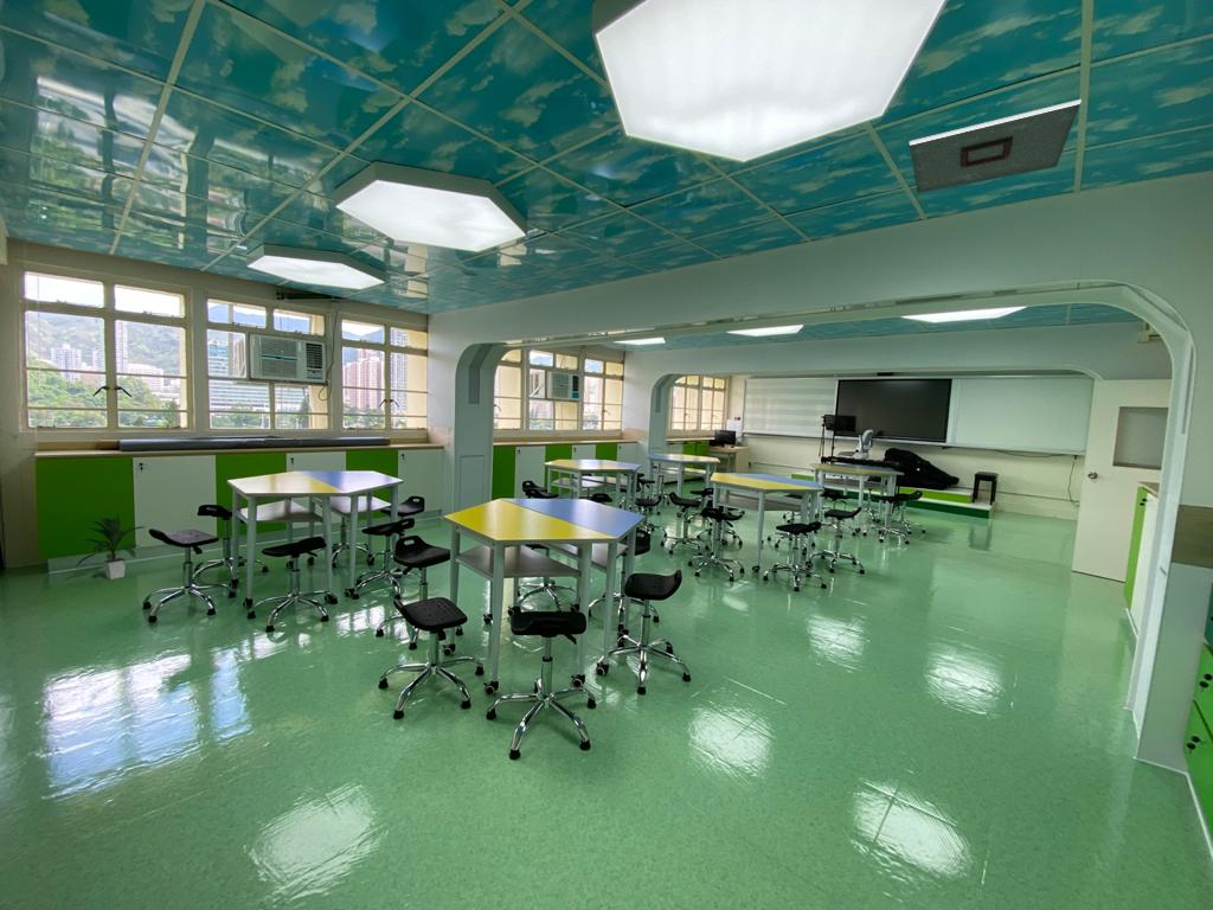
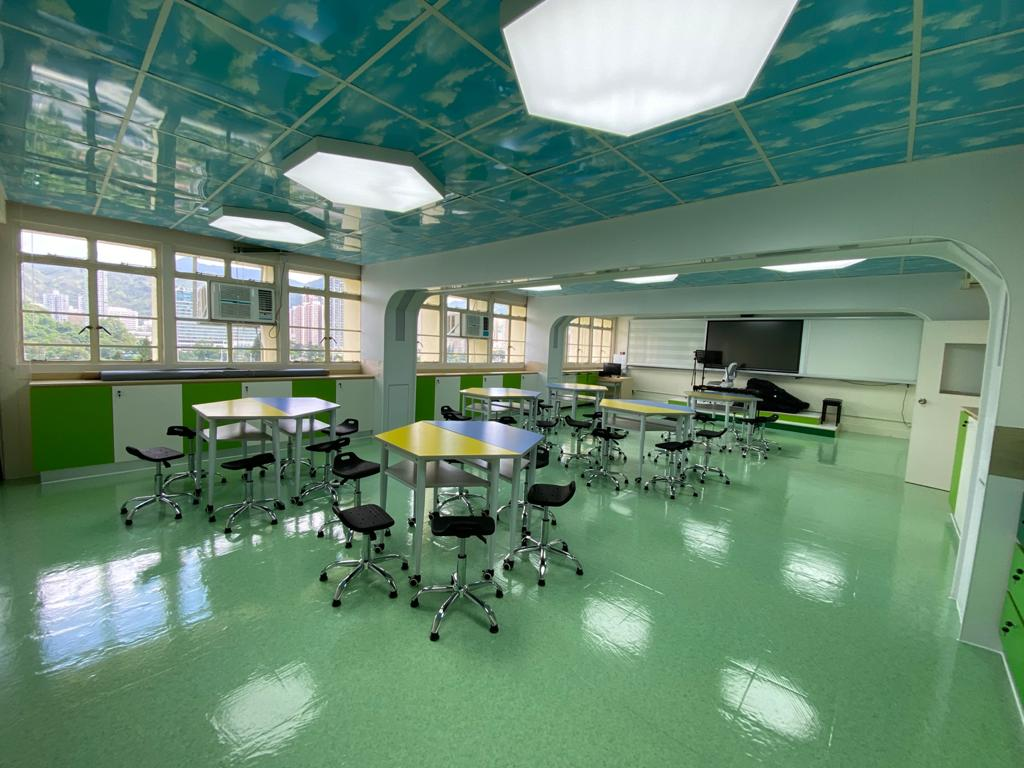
- indoor plant (110, 546)
- ceiling vent (984, 153)
